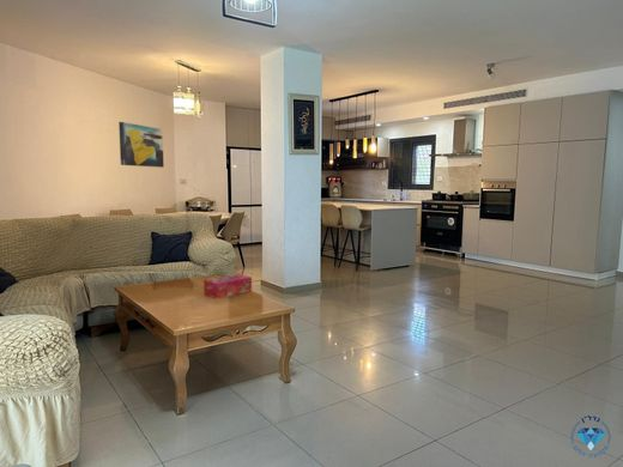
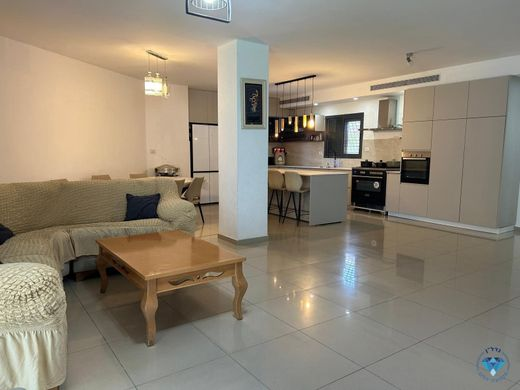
- wall art (143, 146)
- tissue box (228, 285)
